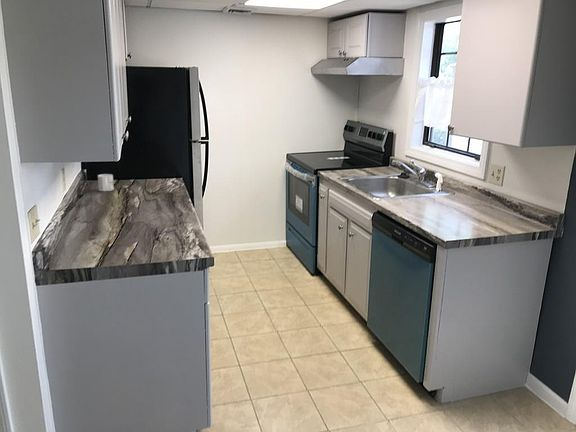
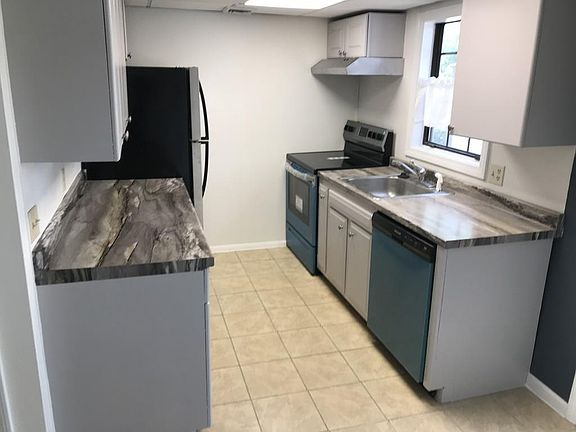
- mug (105, 183)
